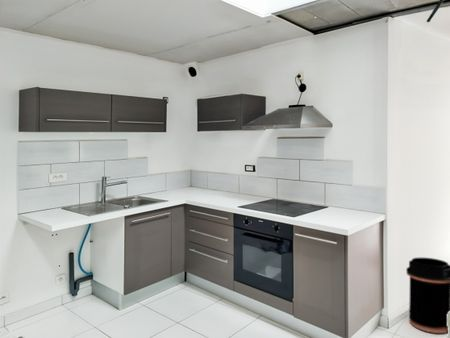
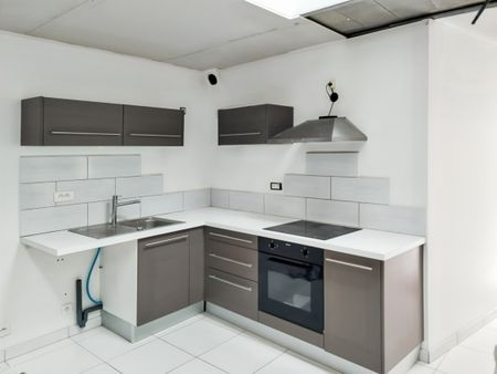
- trash can (429, 293)
